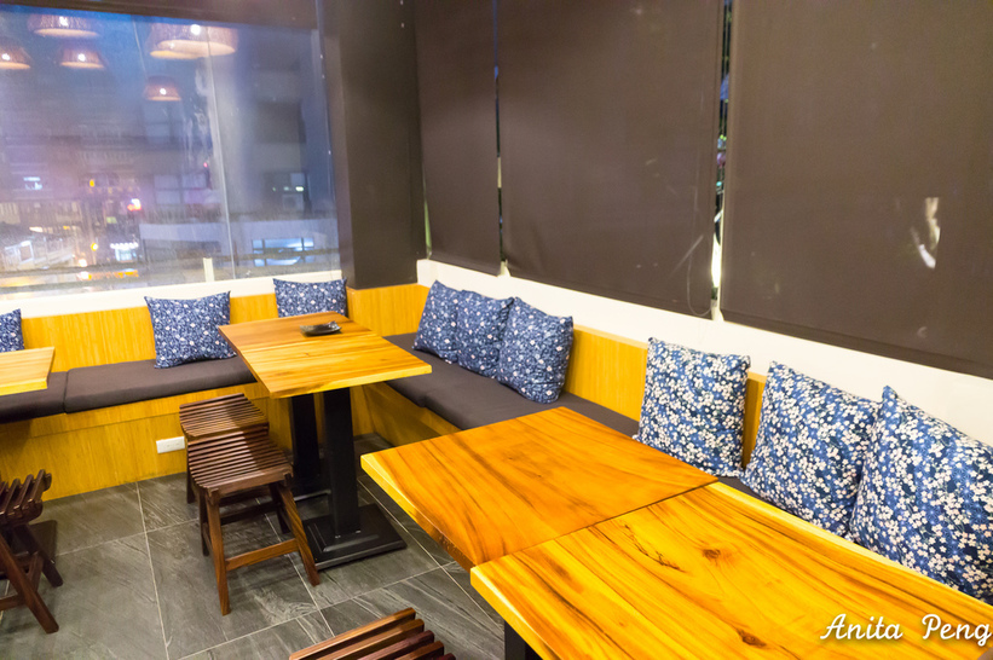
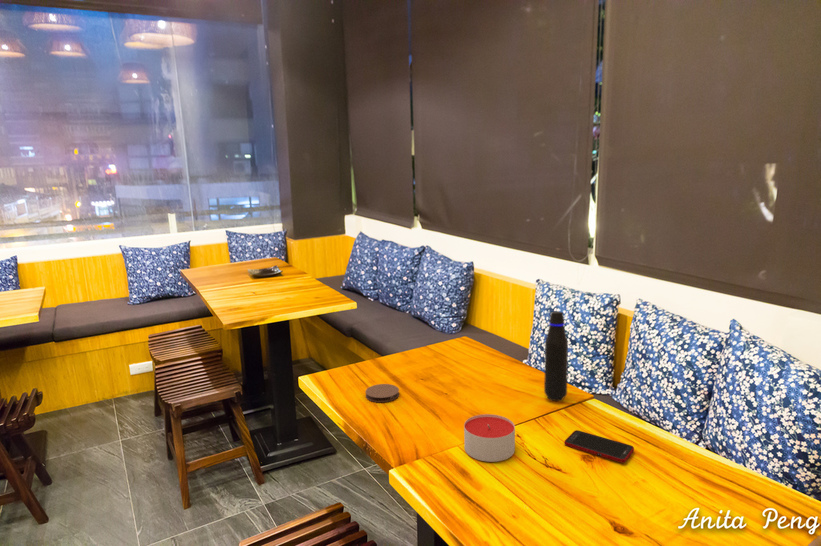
+ water bottle (556, 356)
+ cell phone (598, 445)
+ coaster (382, 392)
+ candle (489, 436)
